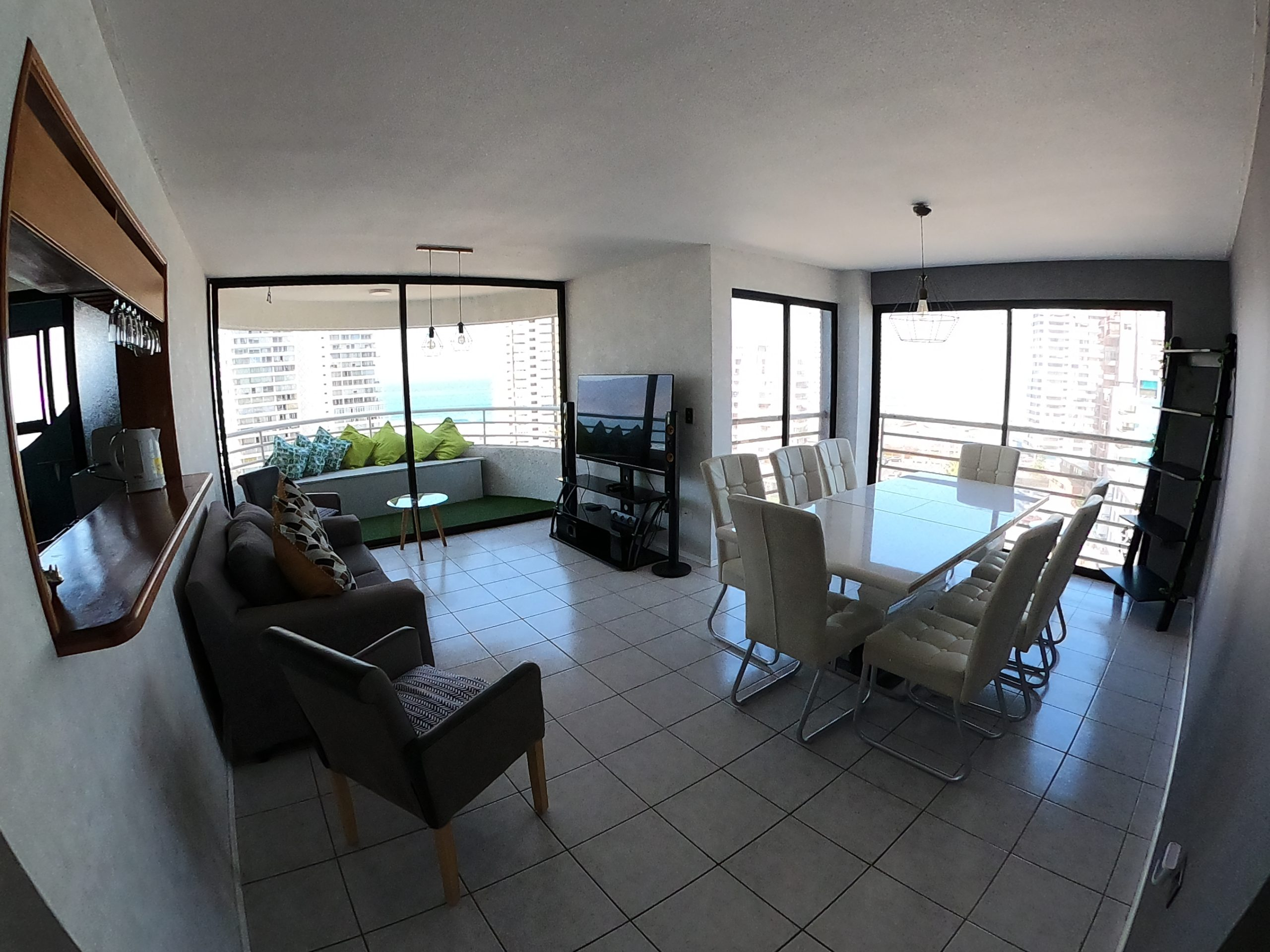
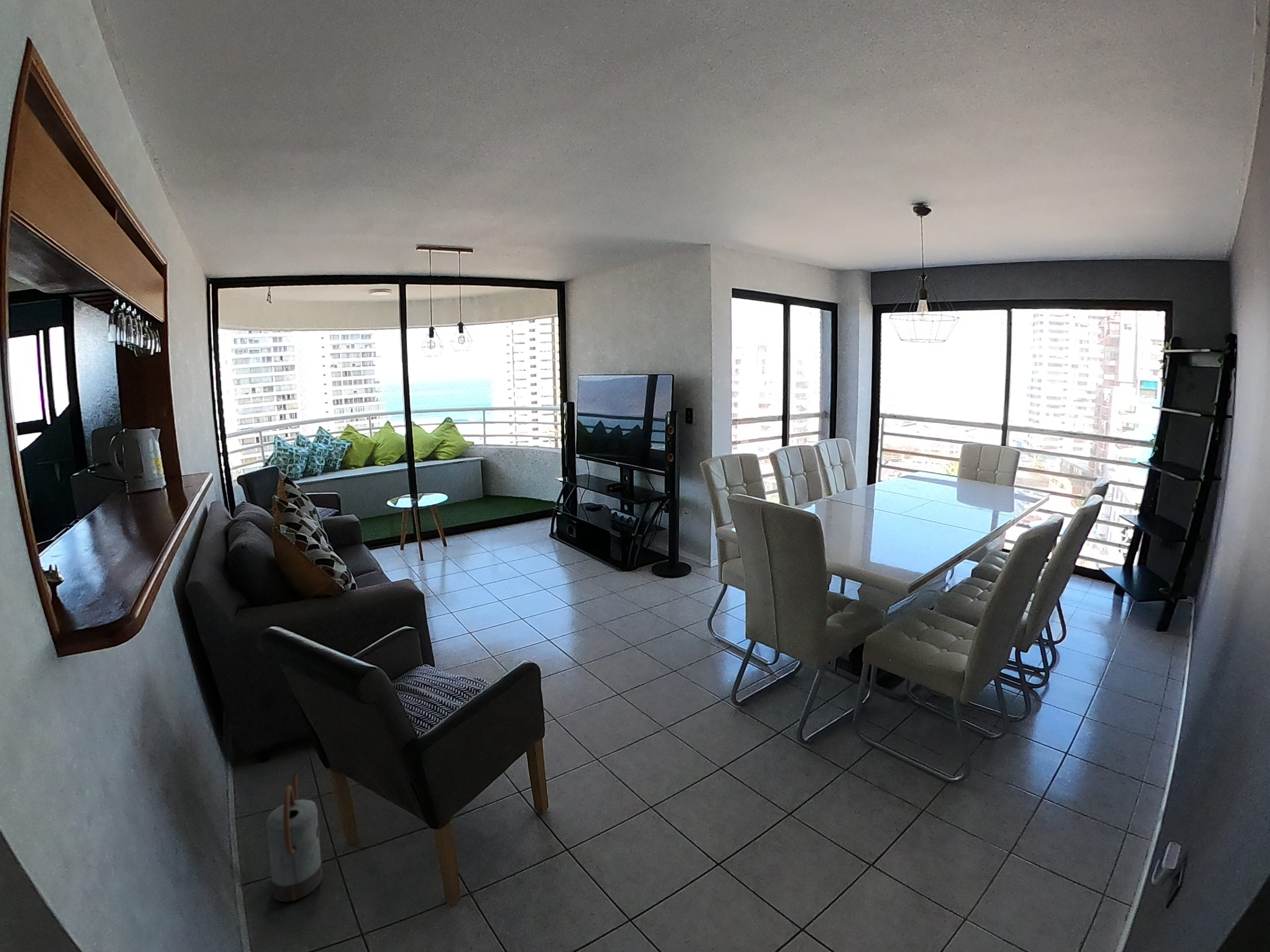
+ watering can (293, 831)
